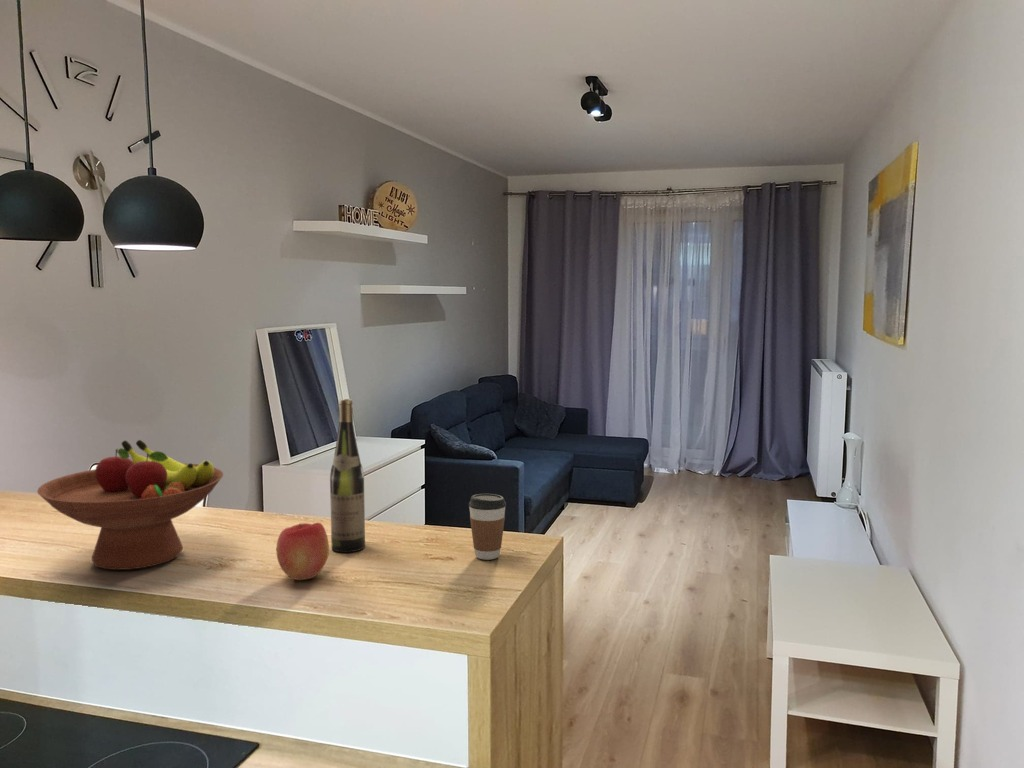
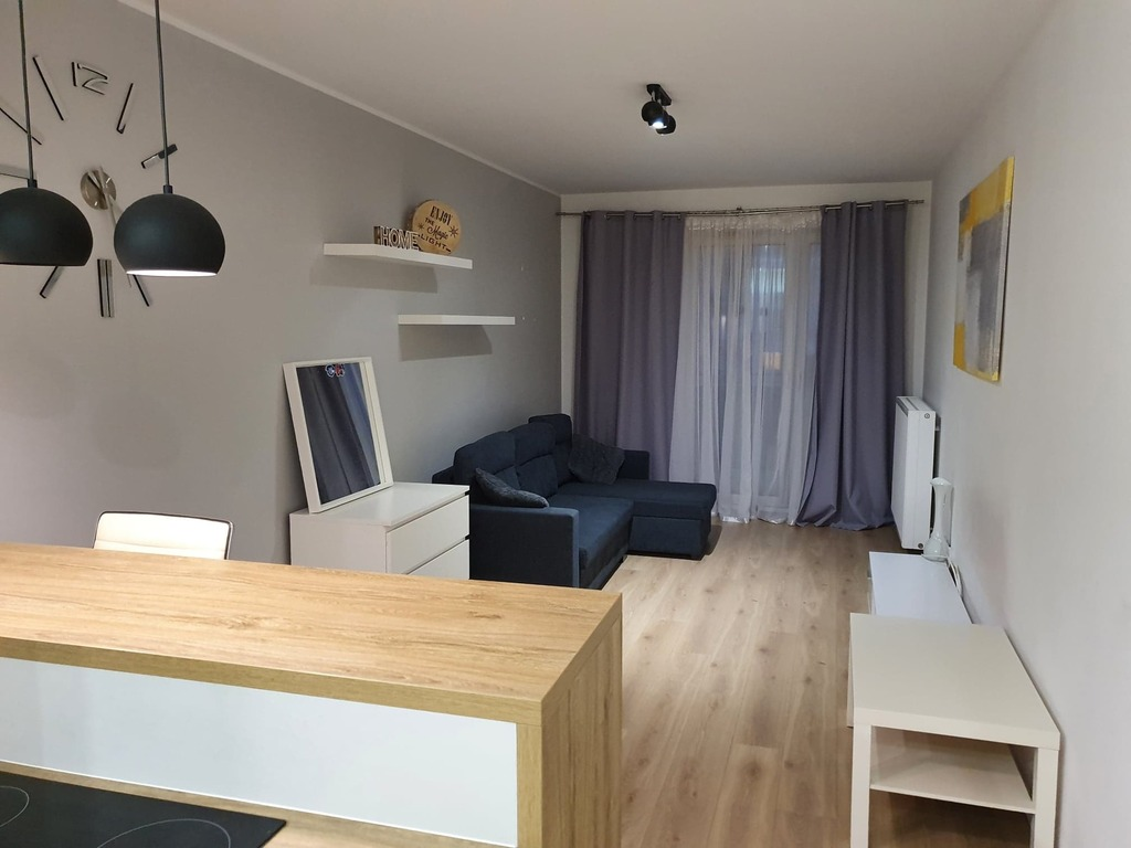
- apple (302, 550)
- wine bottle (347, 474)
- coffee cup (487, 526)
- fruit bowl (135, 504)
